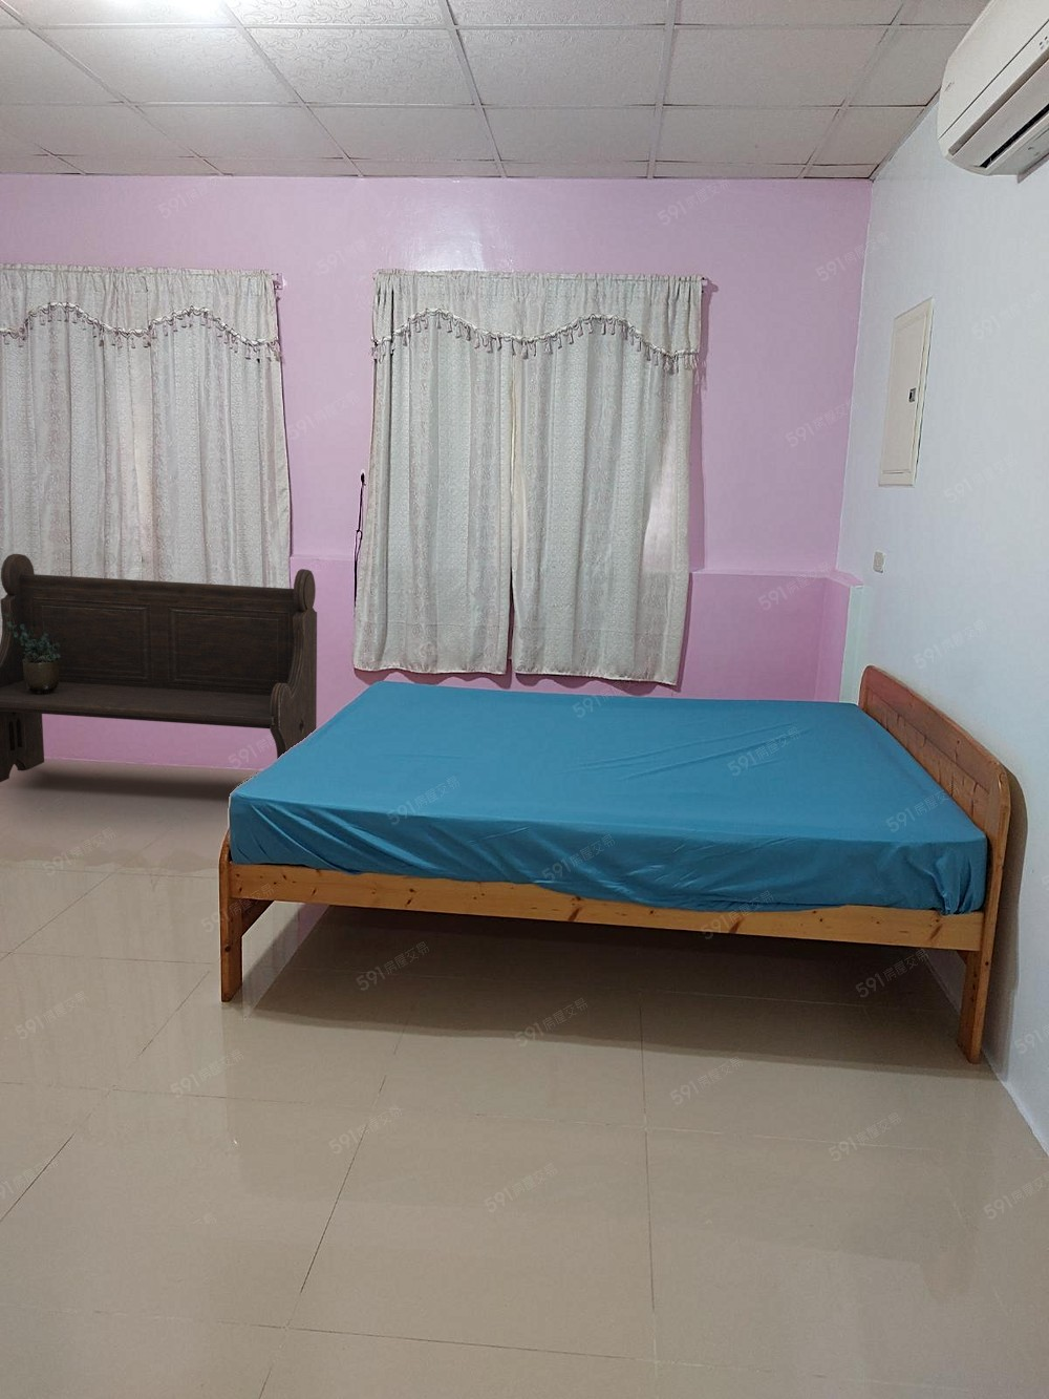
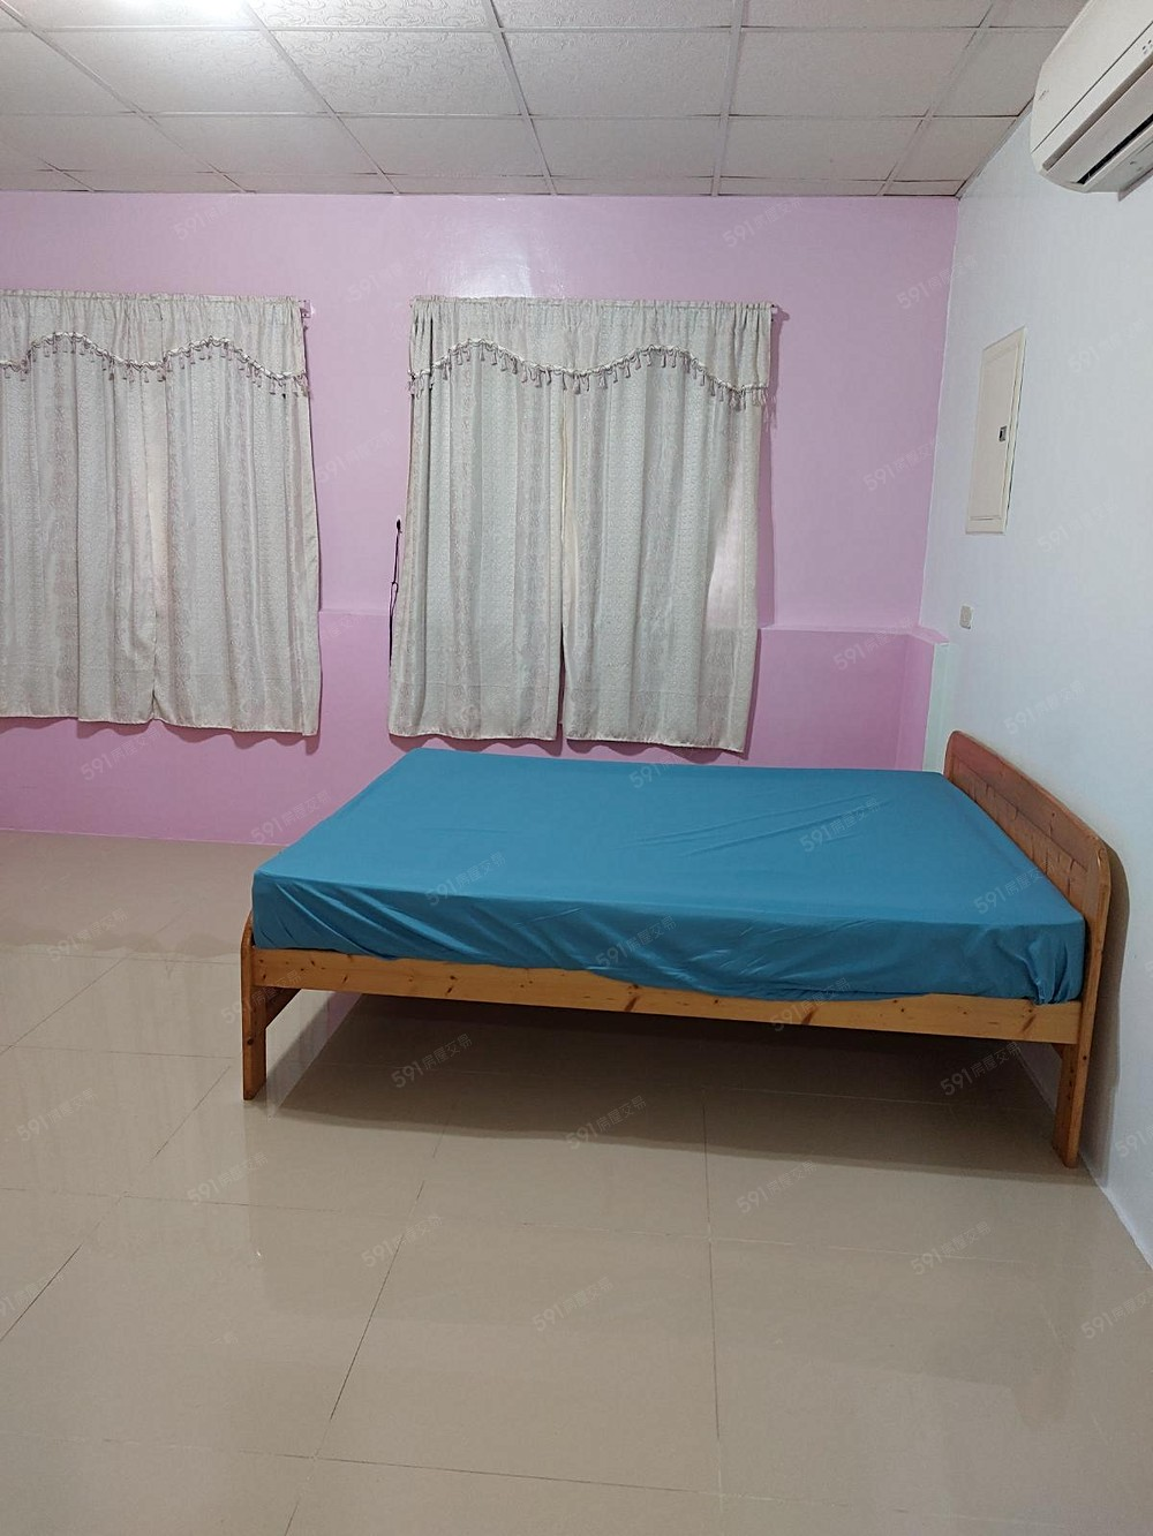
- potted plant (35, 652)
- bench (144, 677)
